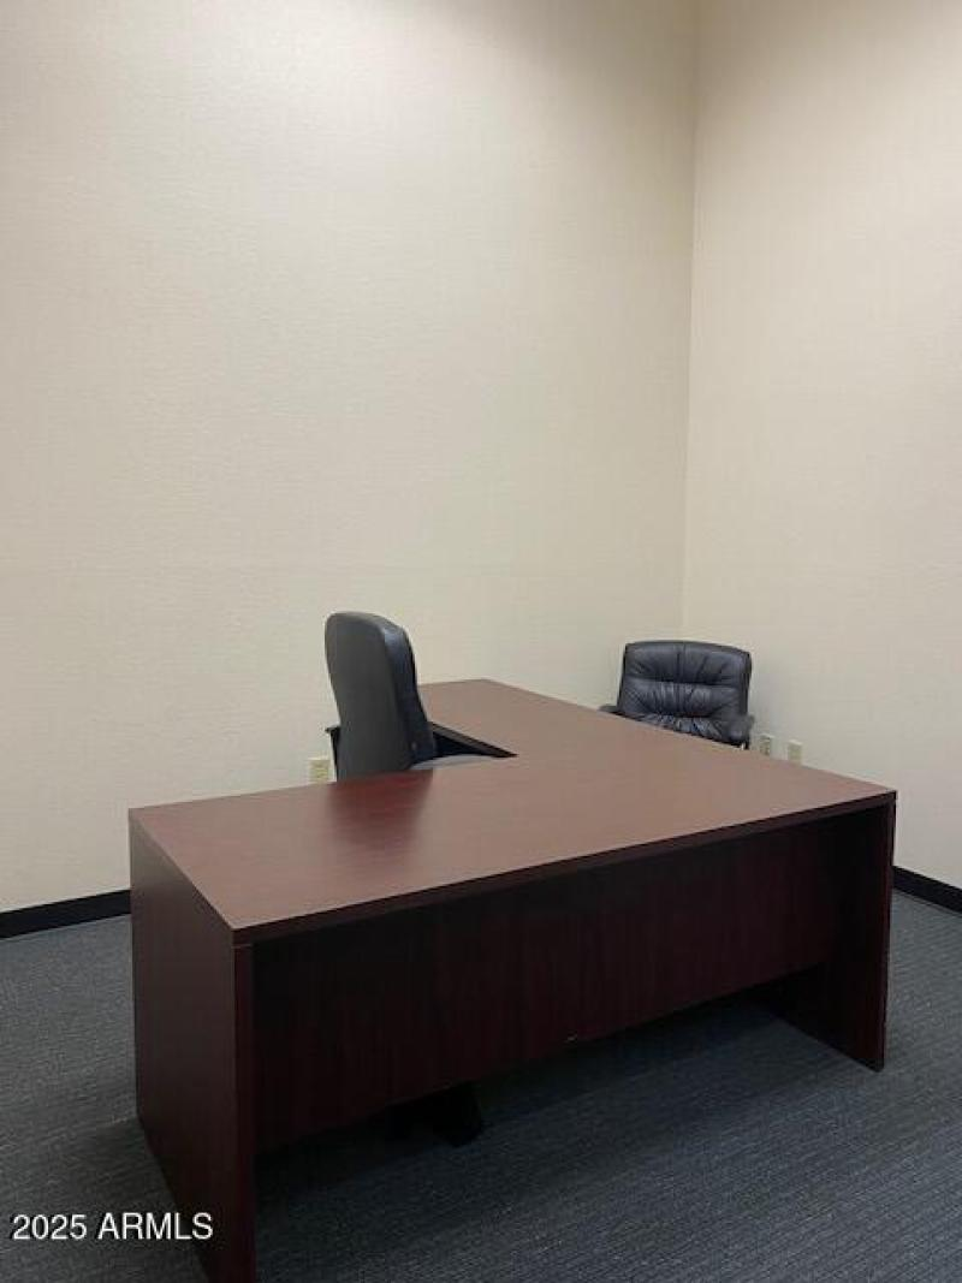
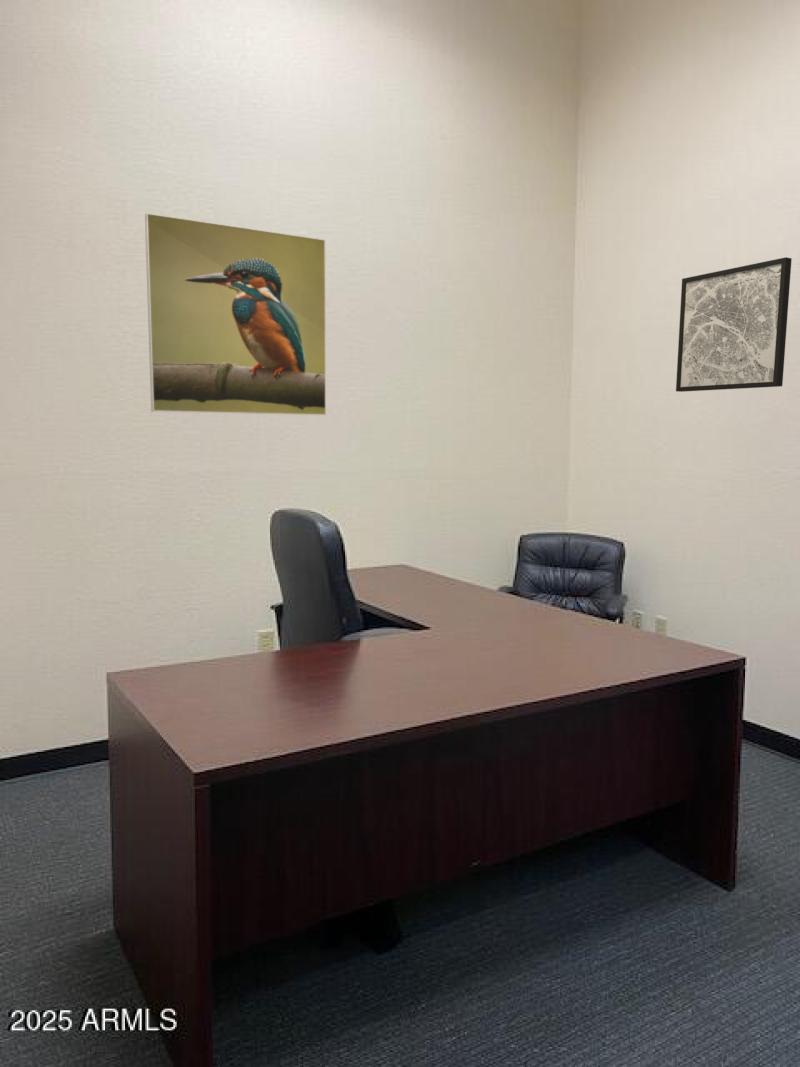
+ wall art (729, 329)
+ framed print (241, 322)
